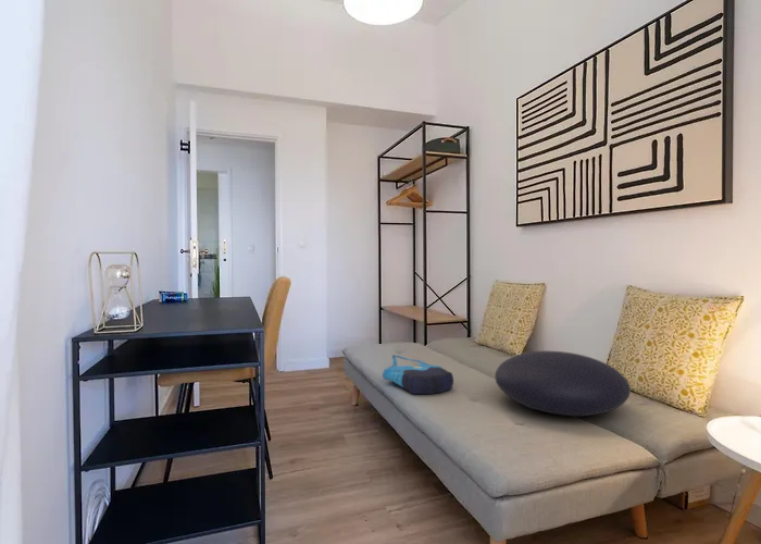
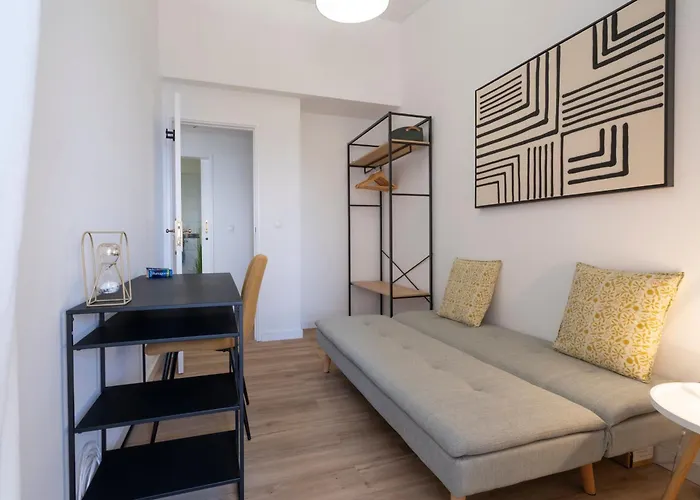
- tote bag (412, 371)
- cushion (558, 380)
